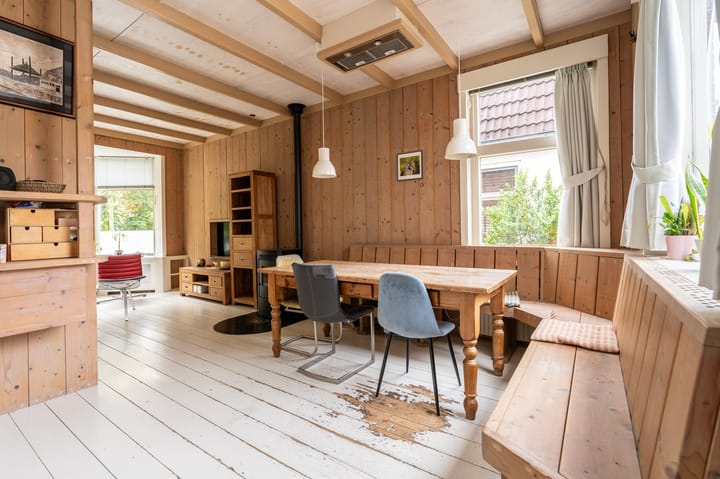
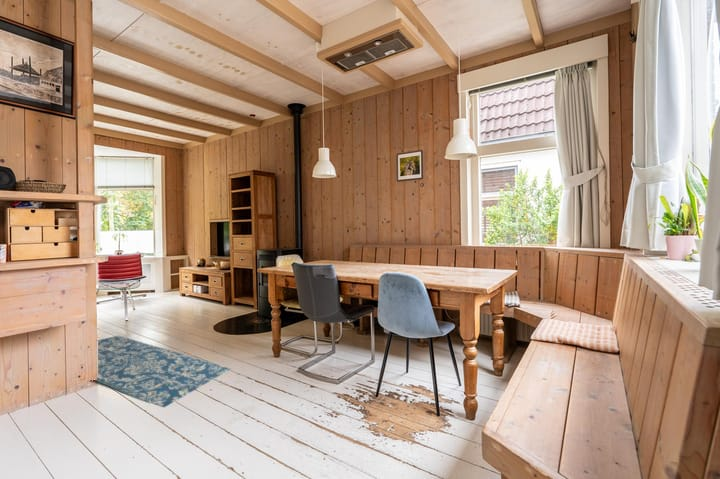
+ rug (147, 367)
